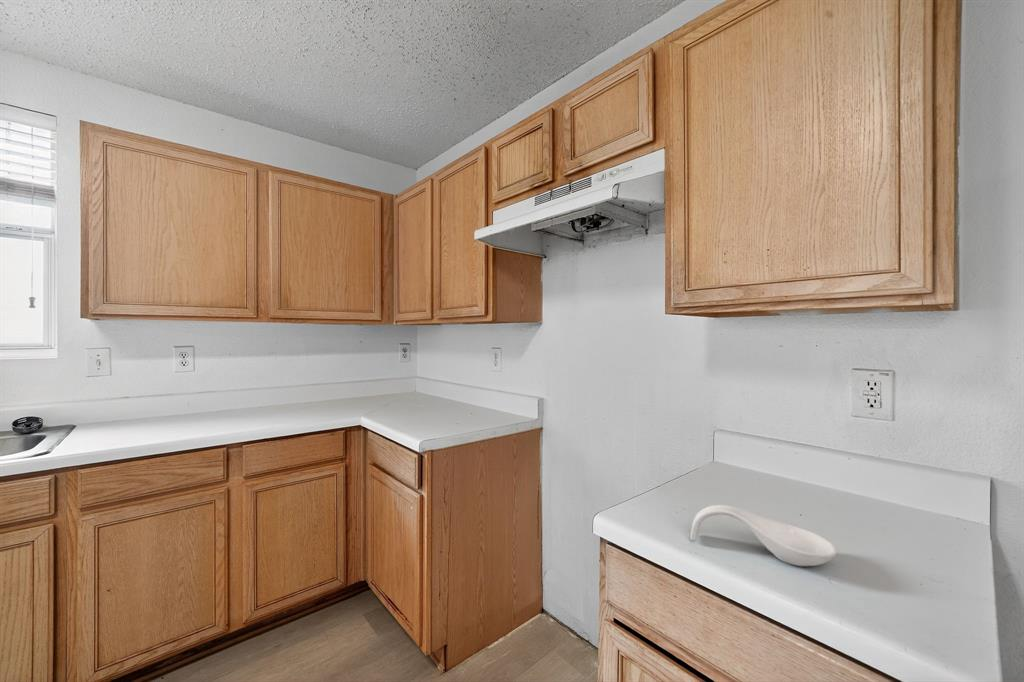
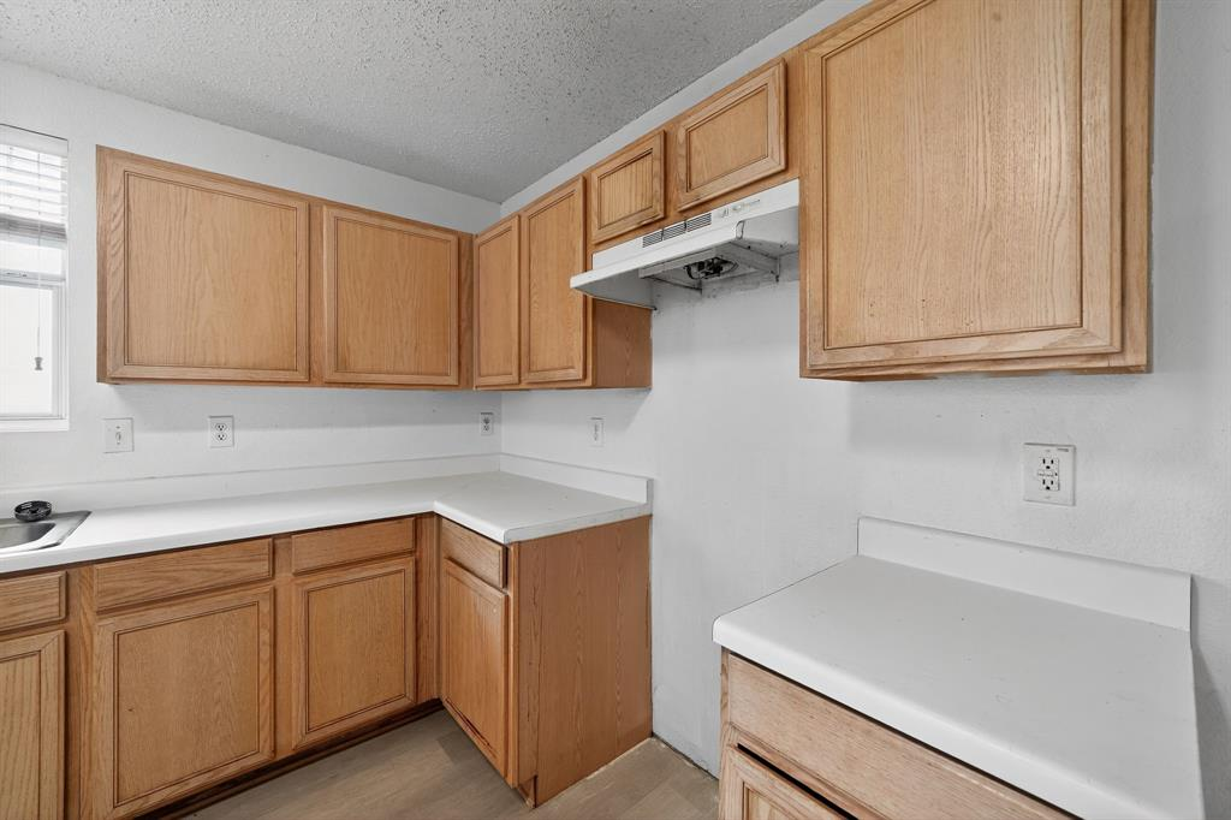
- spoon rest (758, 532)
